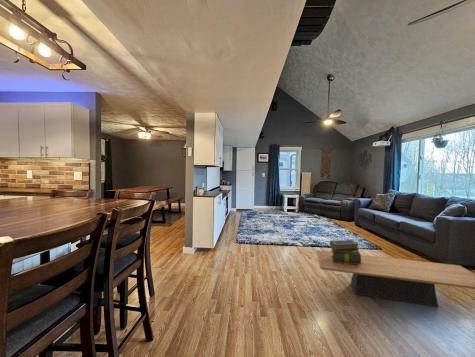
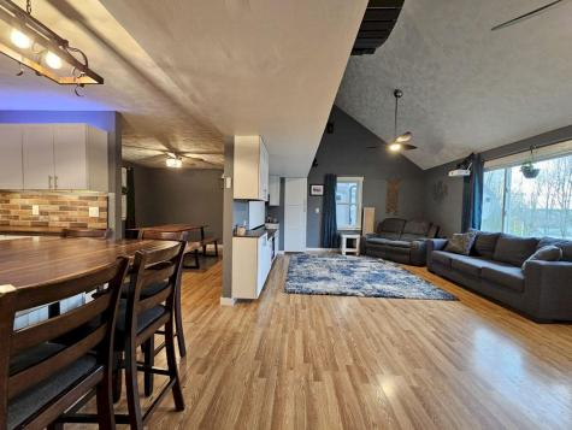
- stack of books (344, 250)
- coffee table (391, 280)
